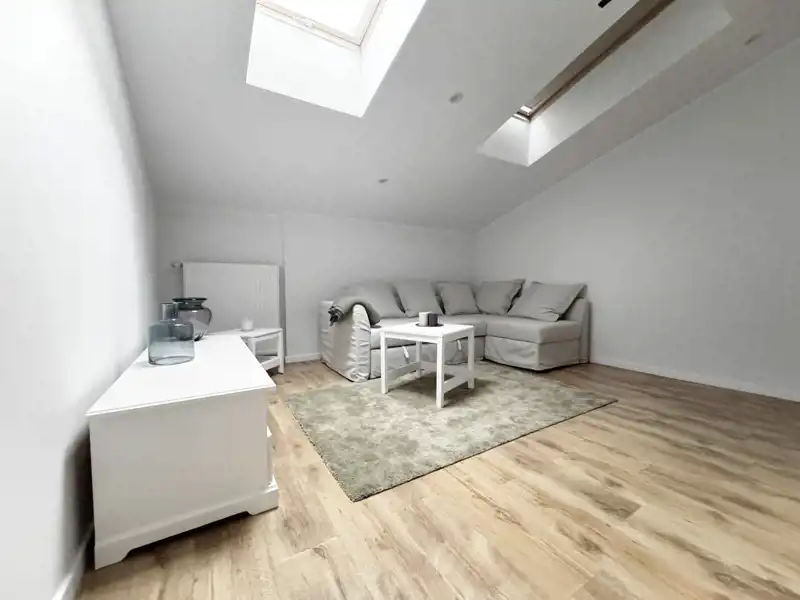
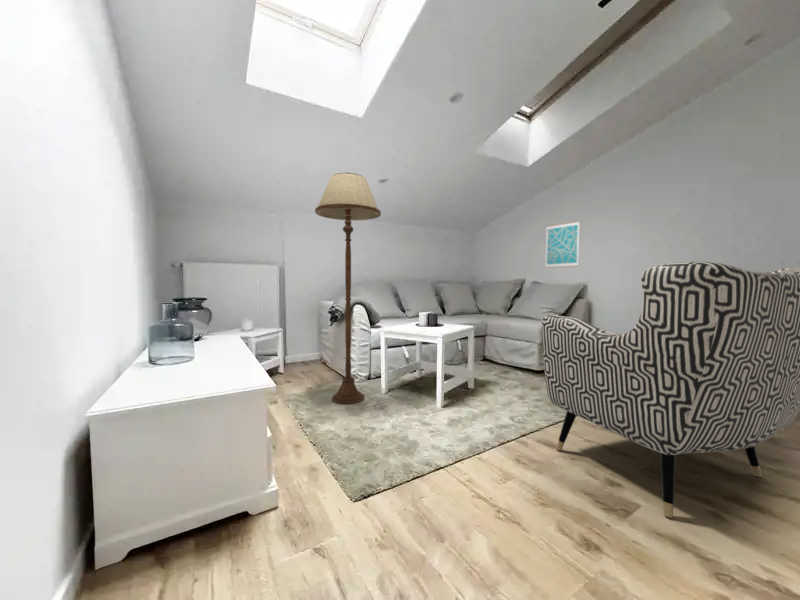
+ armchair (672, 371)
+ floor lamp (348, 287)
+ wall art (561, 245)
